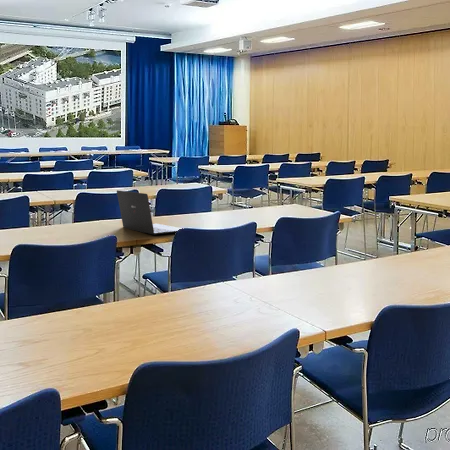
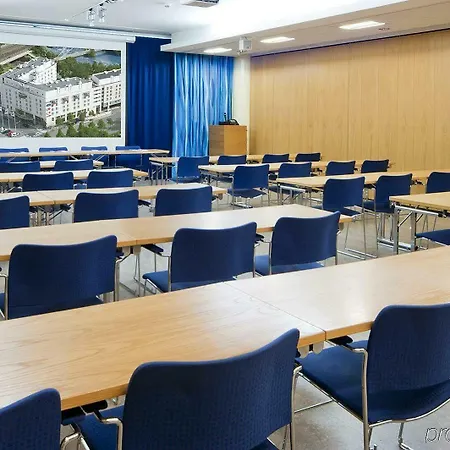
- laptop (150, 211)
